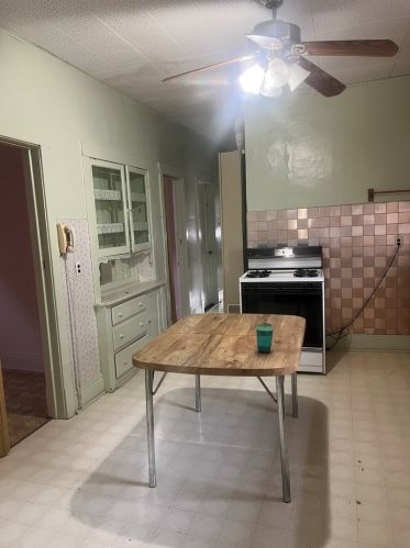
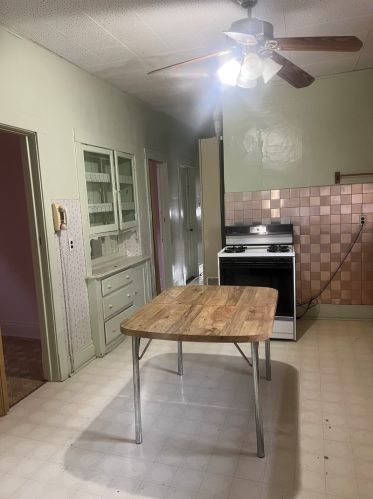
- cup (265, 337)
